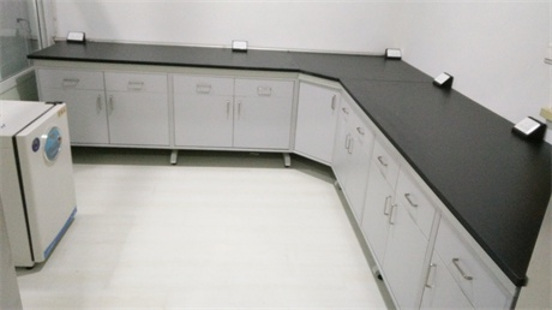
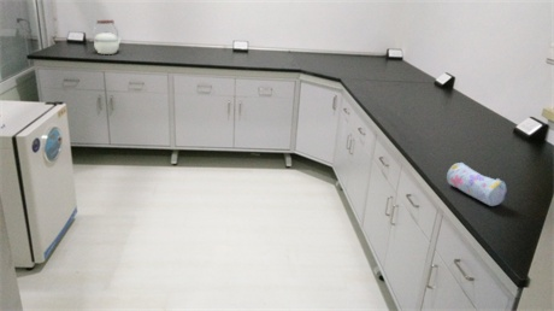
+ pencil case (475, 183)
+ kettle (107, 36)
